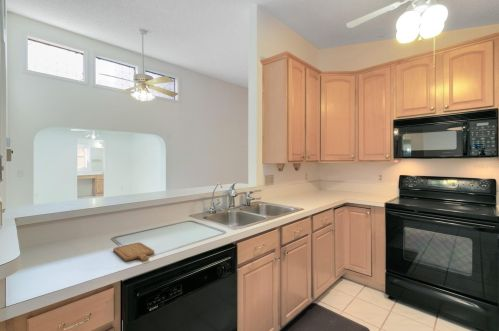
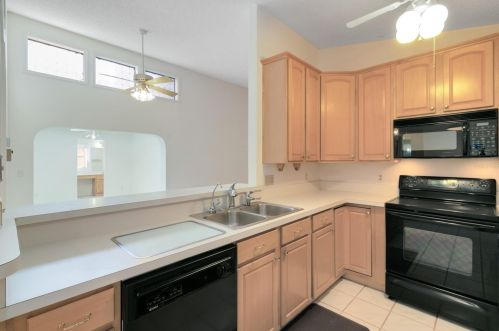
- chopping board (135, 252)
